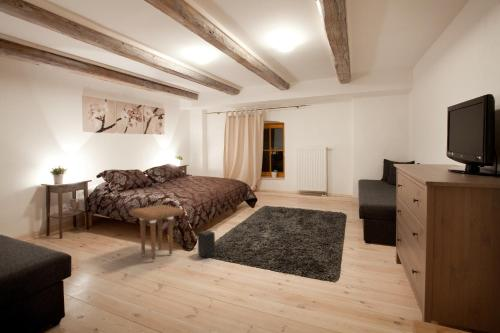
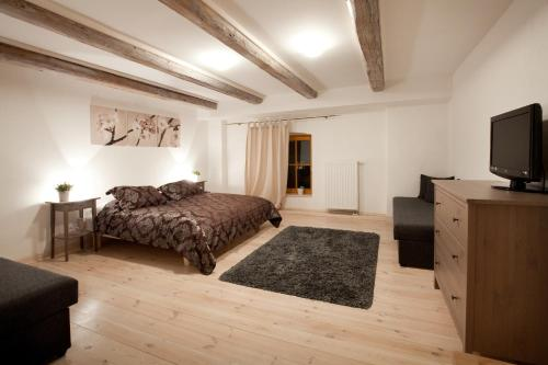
- speaker (206, 243)
- side table (155, 231)
